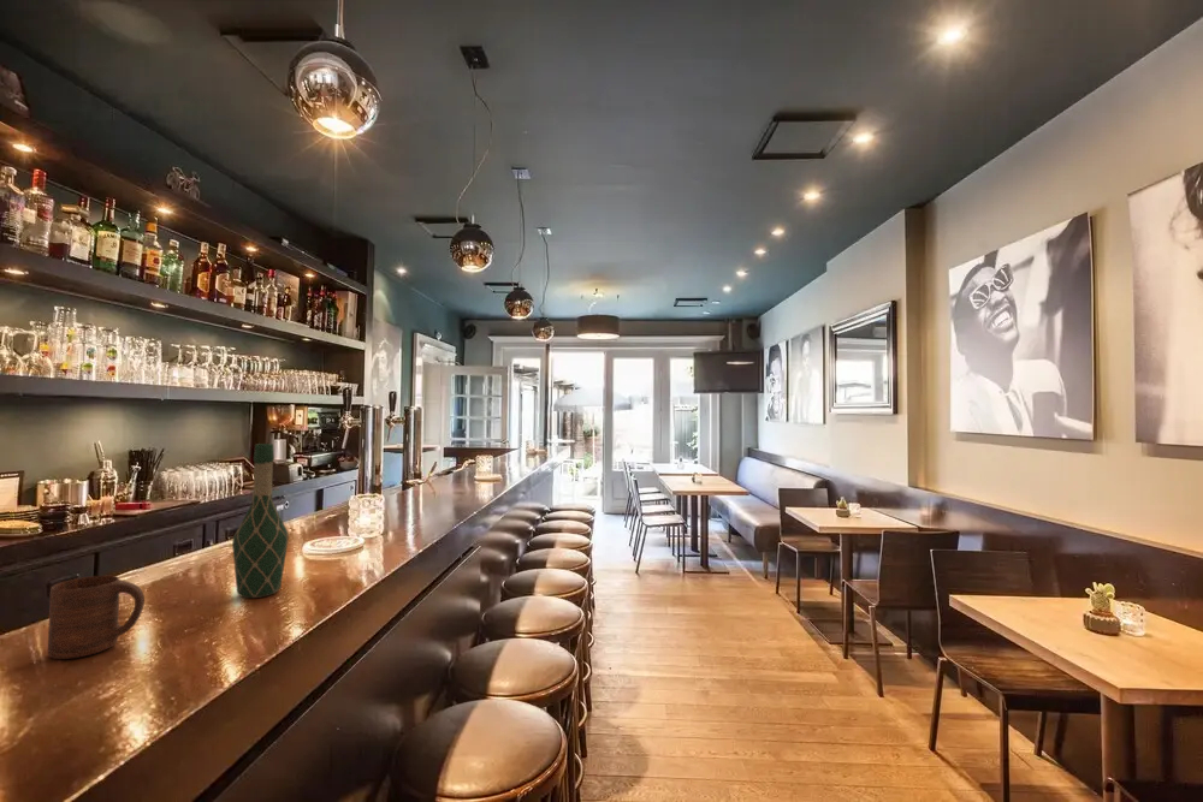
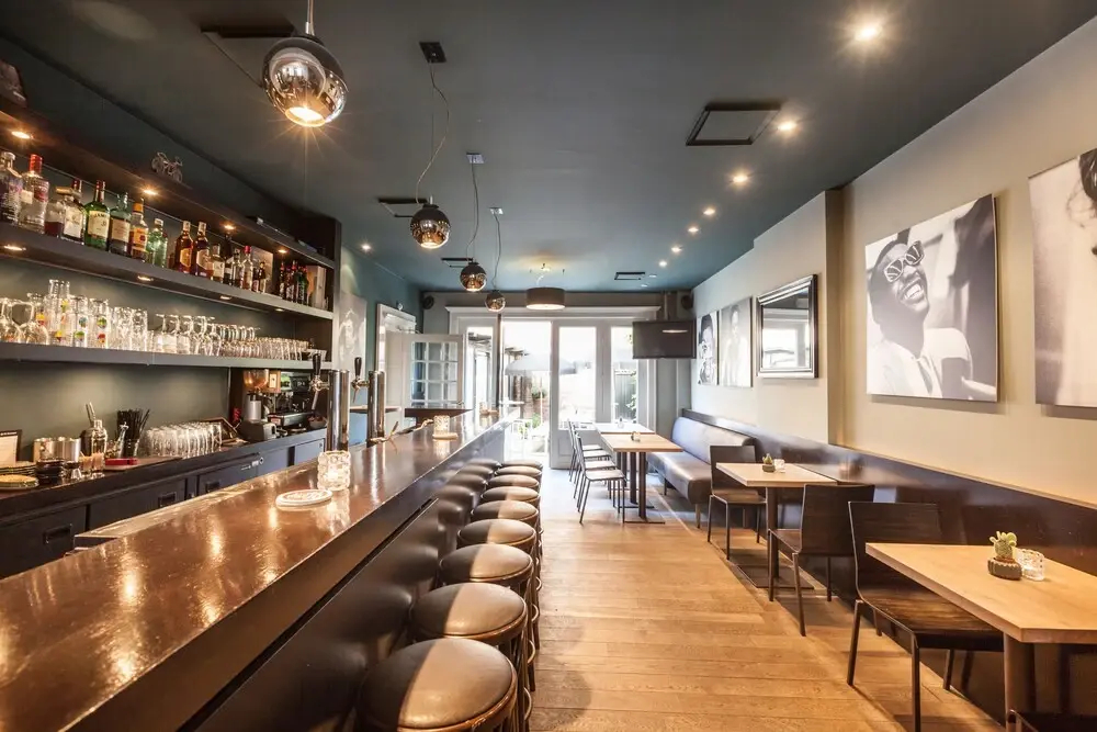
- wine bottle (261, 518)
- cup (95, 613)
